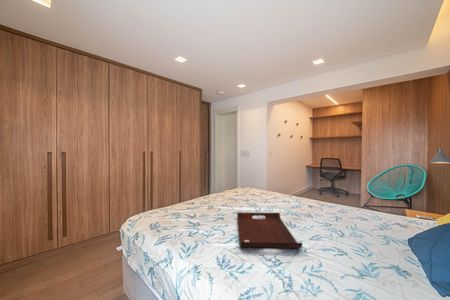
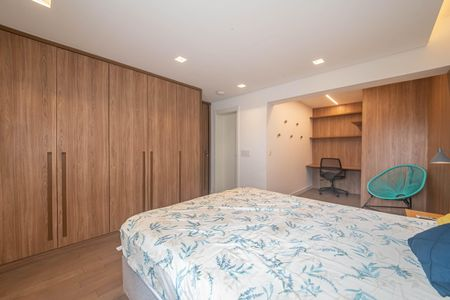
- serving tray (263, 228)
